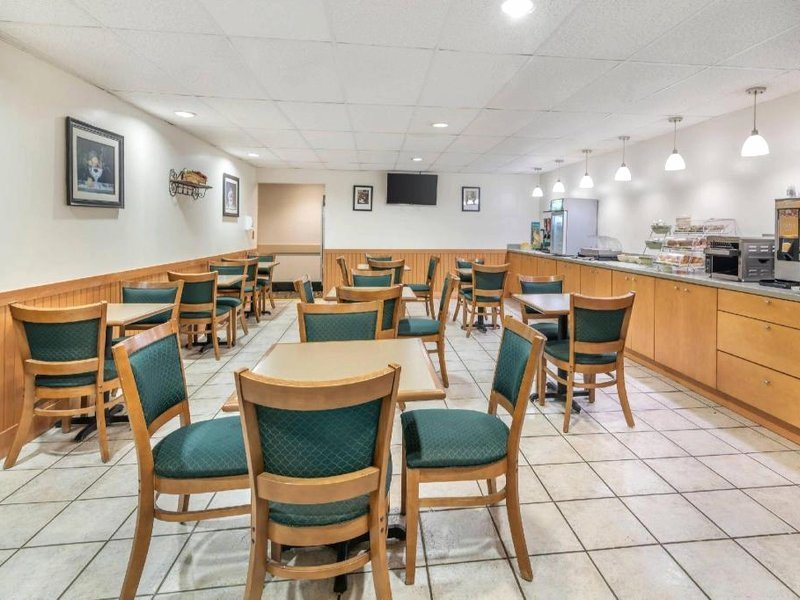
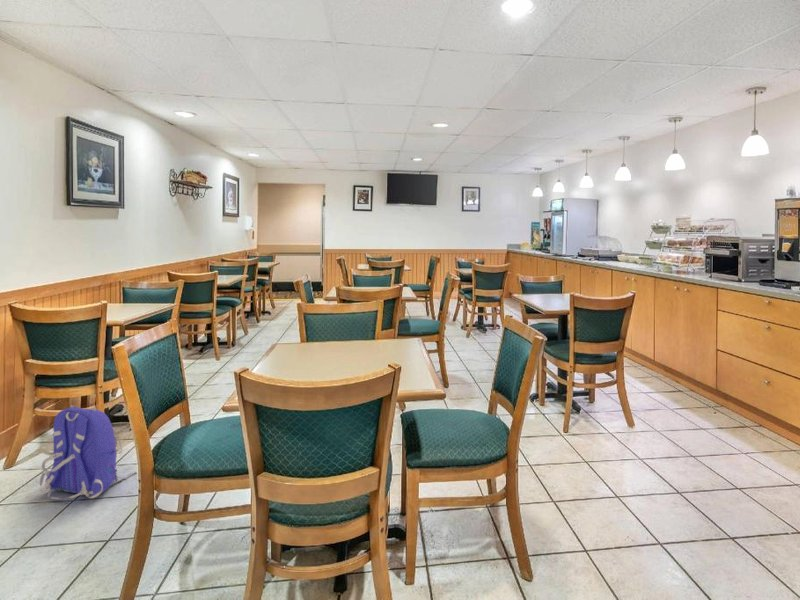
+ backpack (86, 445)
